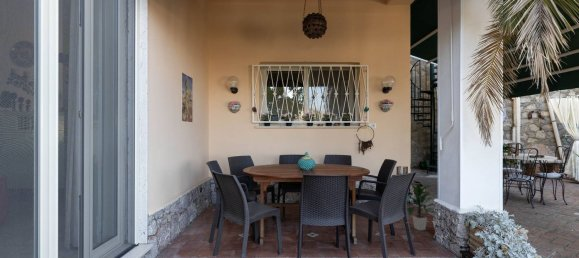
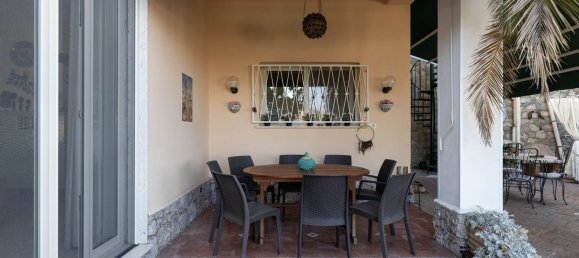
- indoor plant (419, 204)
